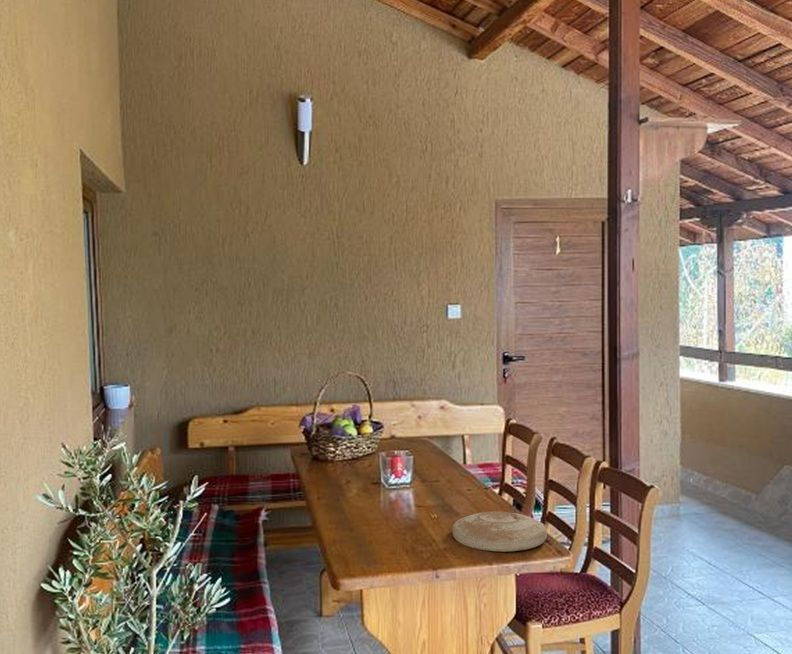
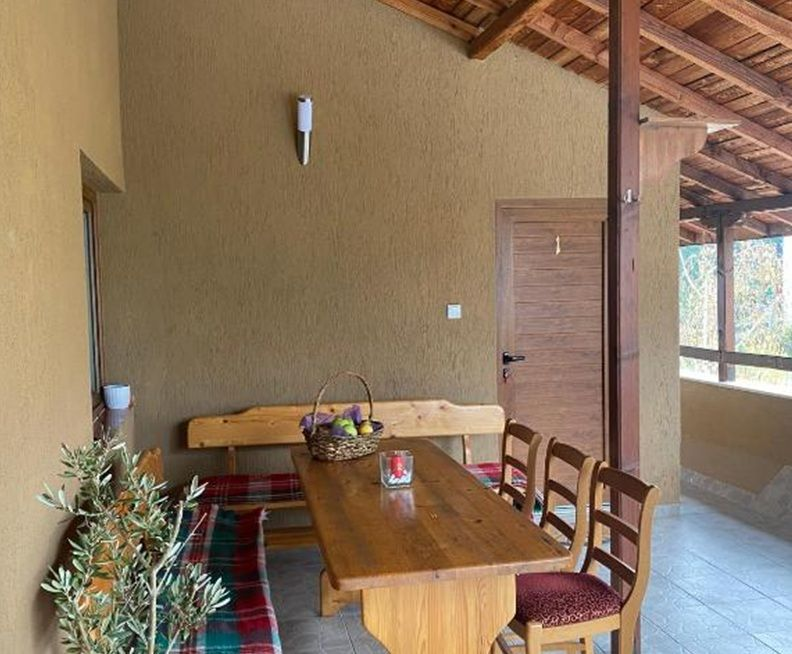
- plate (499, 526)
